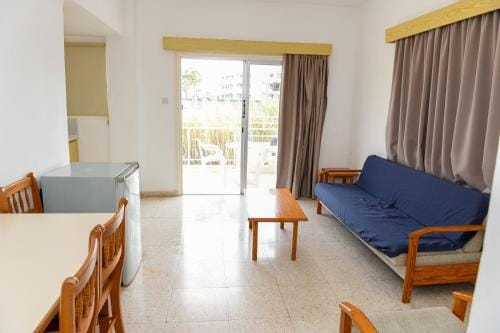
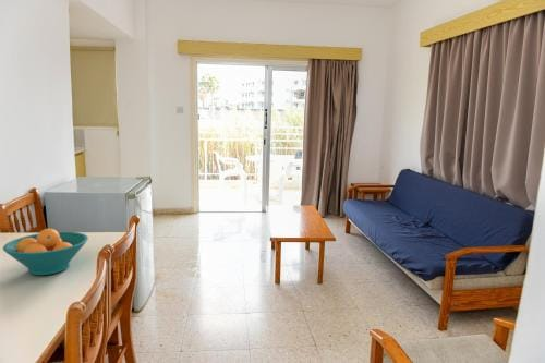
+ fruit bowl (48, 249)
